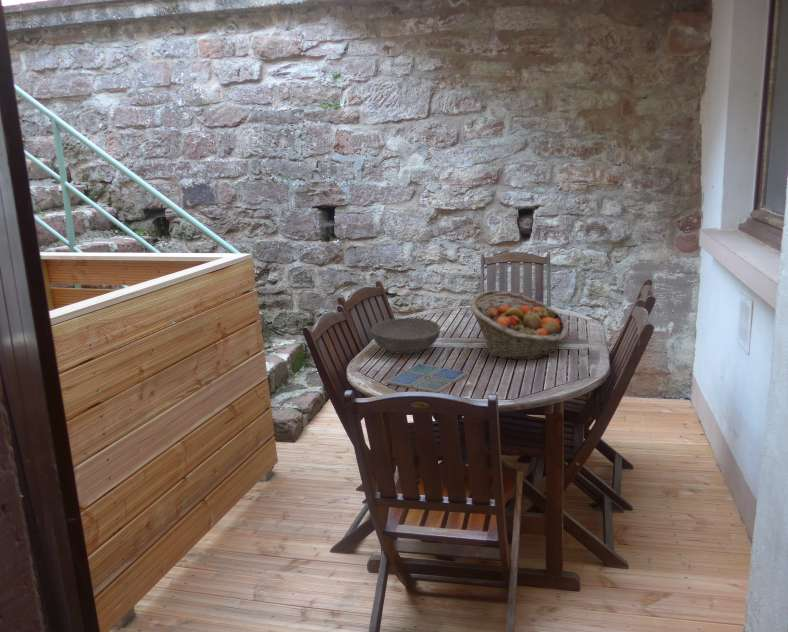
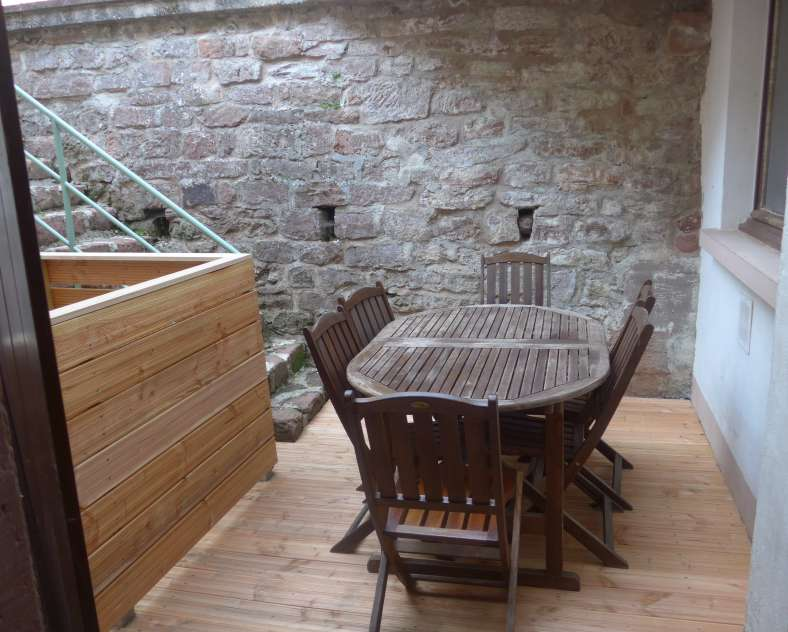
- drink coaster (427, 377)
- bowl (406, 337)
- fruit basket (518, 323)
